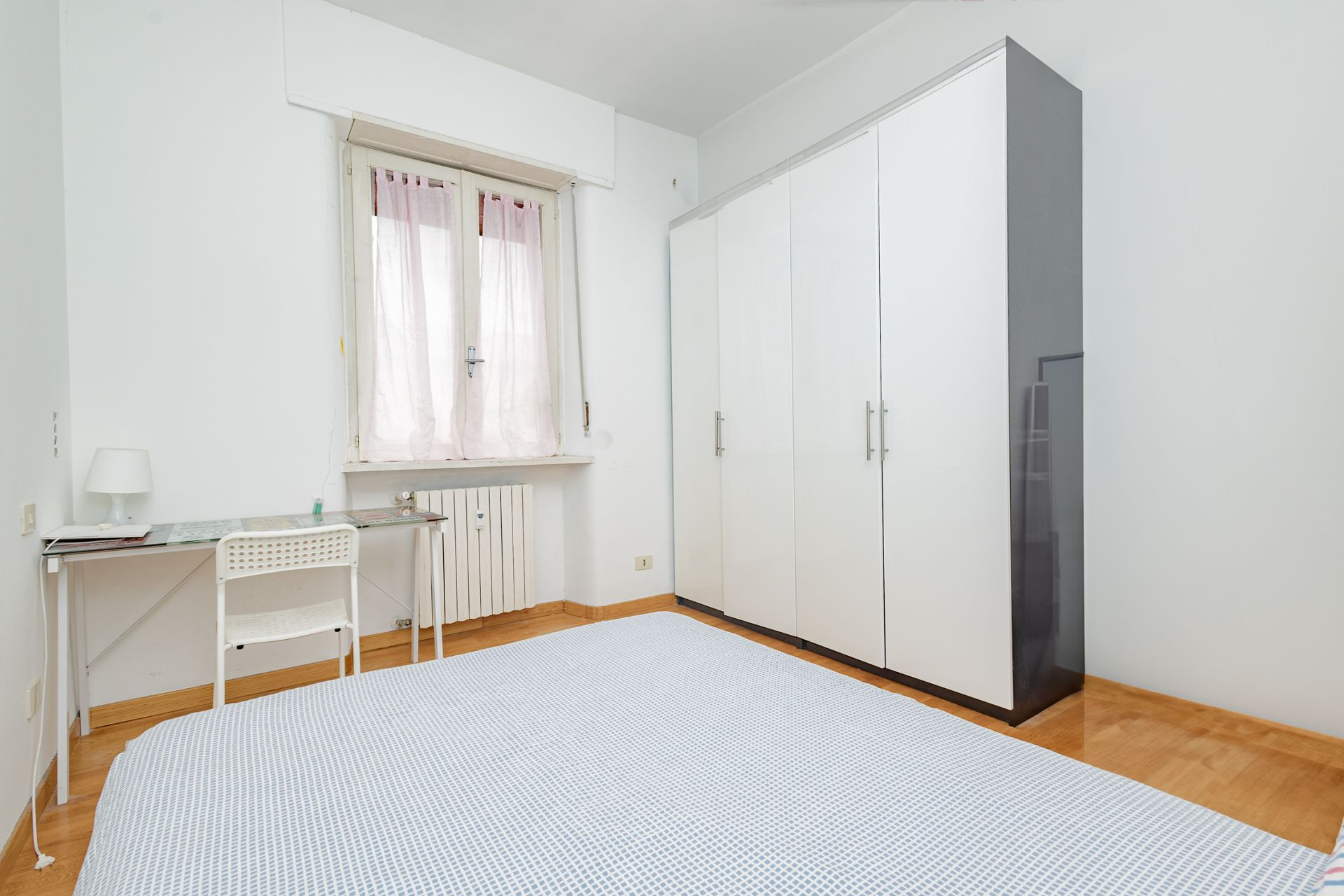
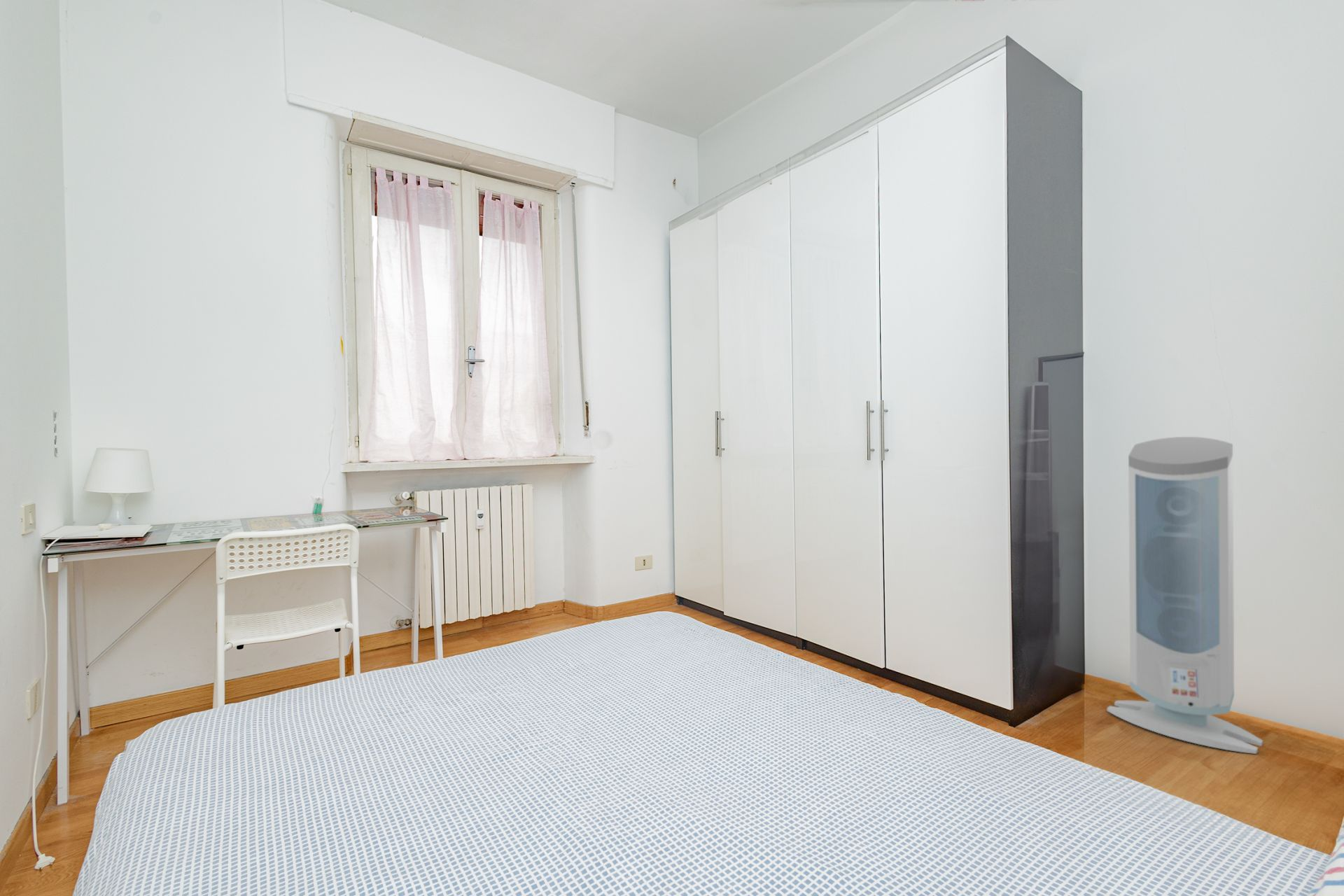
+ air purifier (1180, 582)
